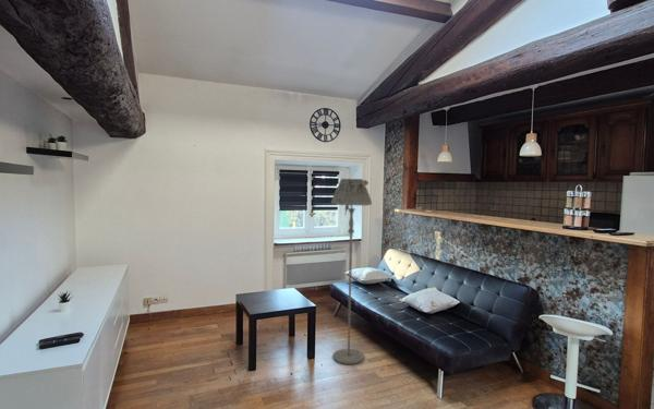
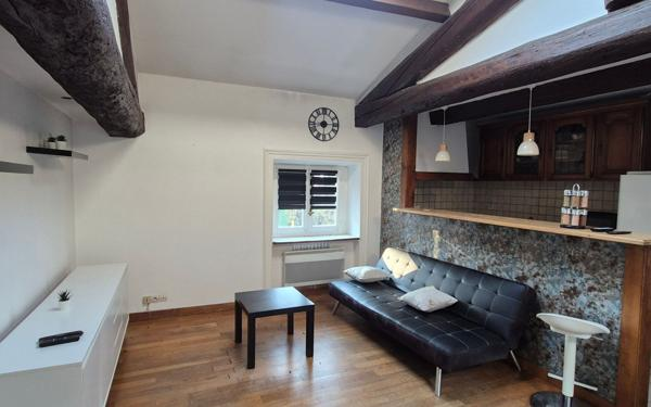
- floor lamp (350, 268)
